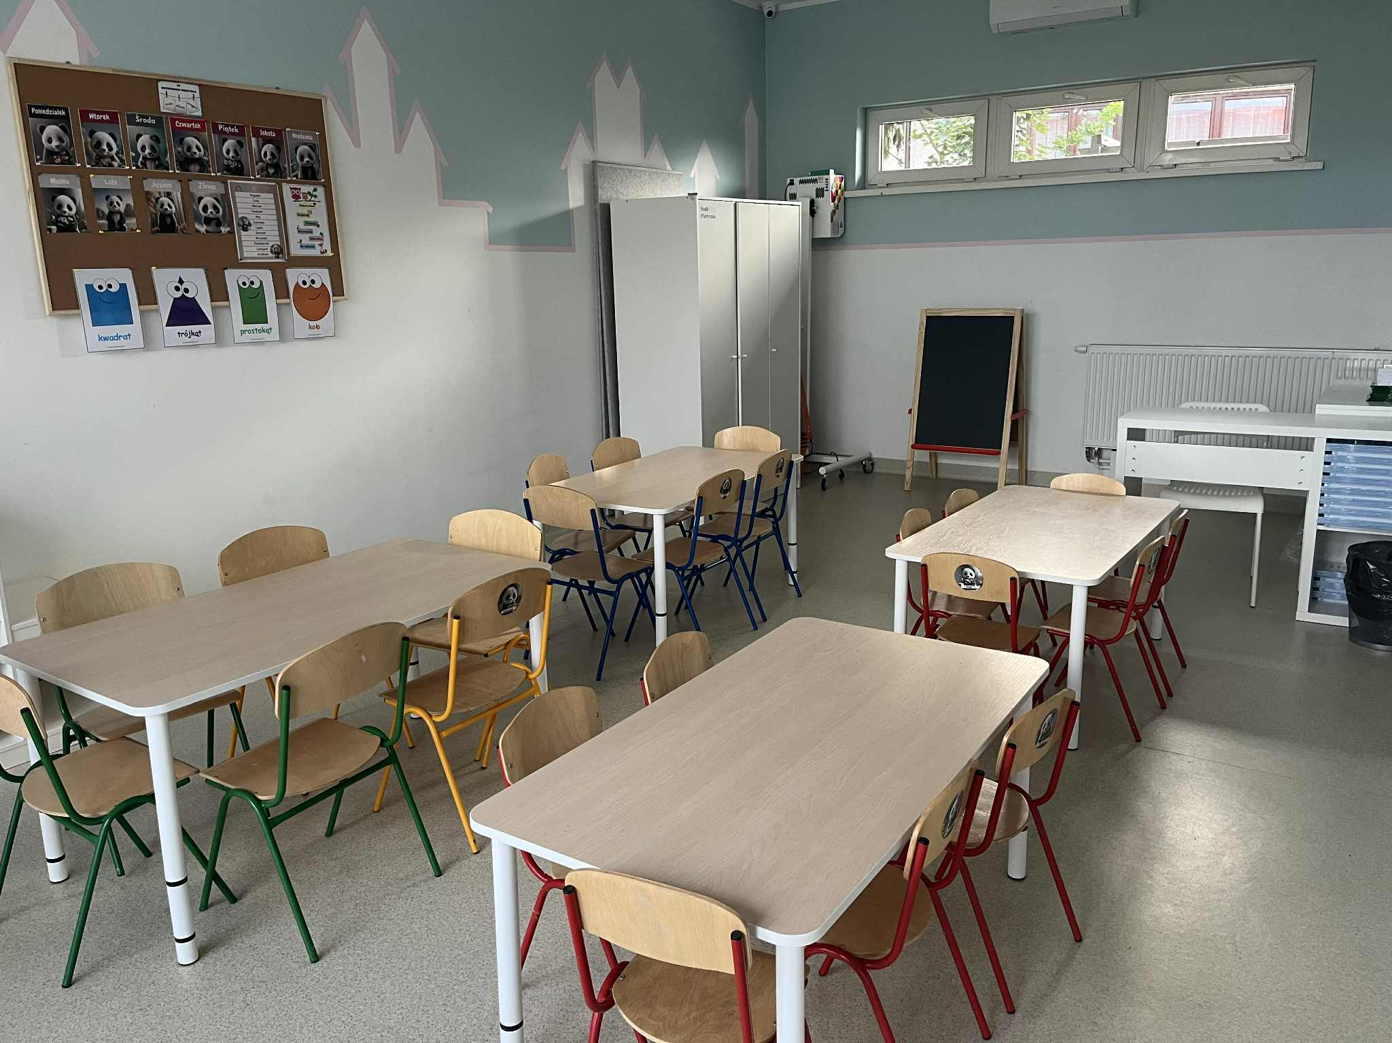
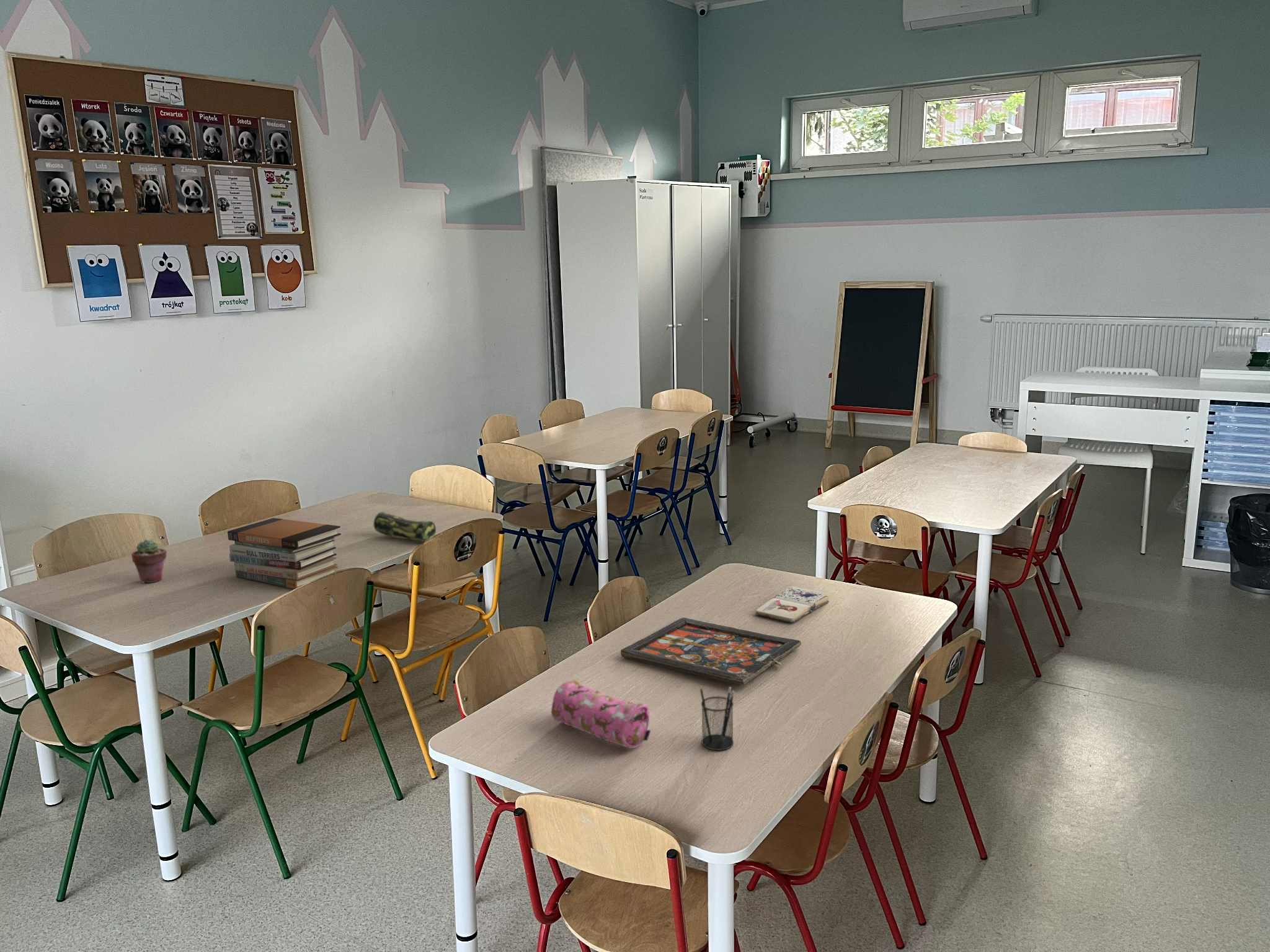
+ pencil case (600, 713)
+ pencil holder (717, 713)
+ potted succulent (149, 560)
+ book stack (285, 552)
+ paperback book (794, 601)
+ pencil case (406, 527)
+ board game (713, 649)
